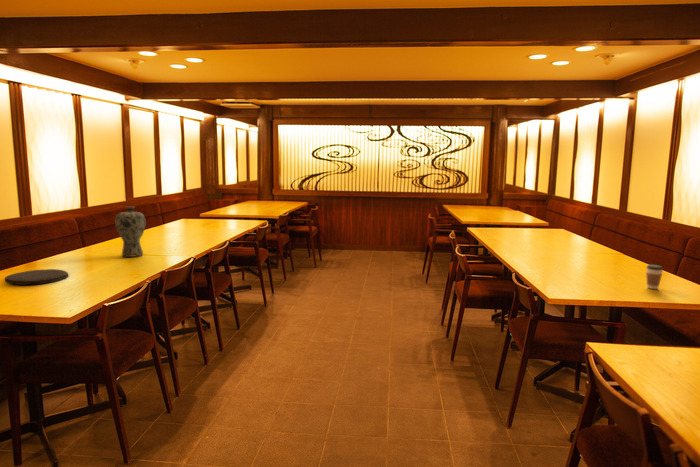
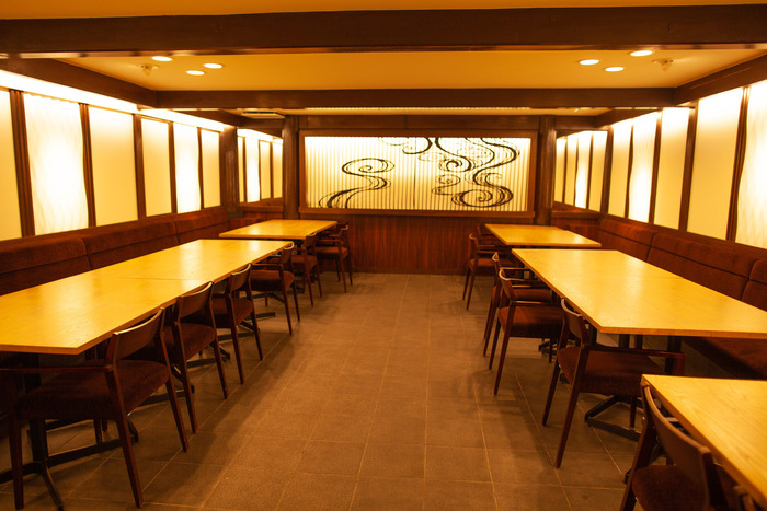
- plate (37, 276)
- coffee cup (653, 276)
- vase (131, 231)
